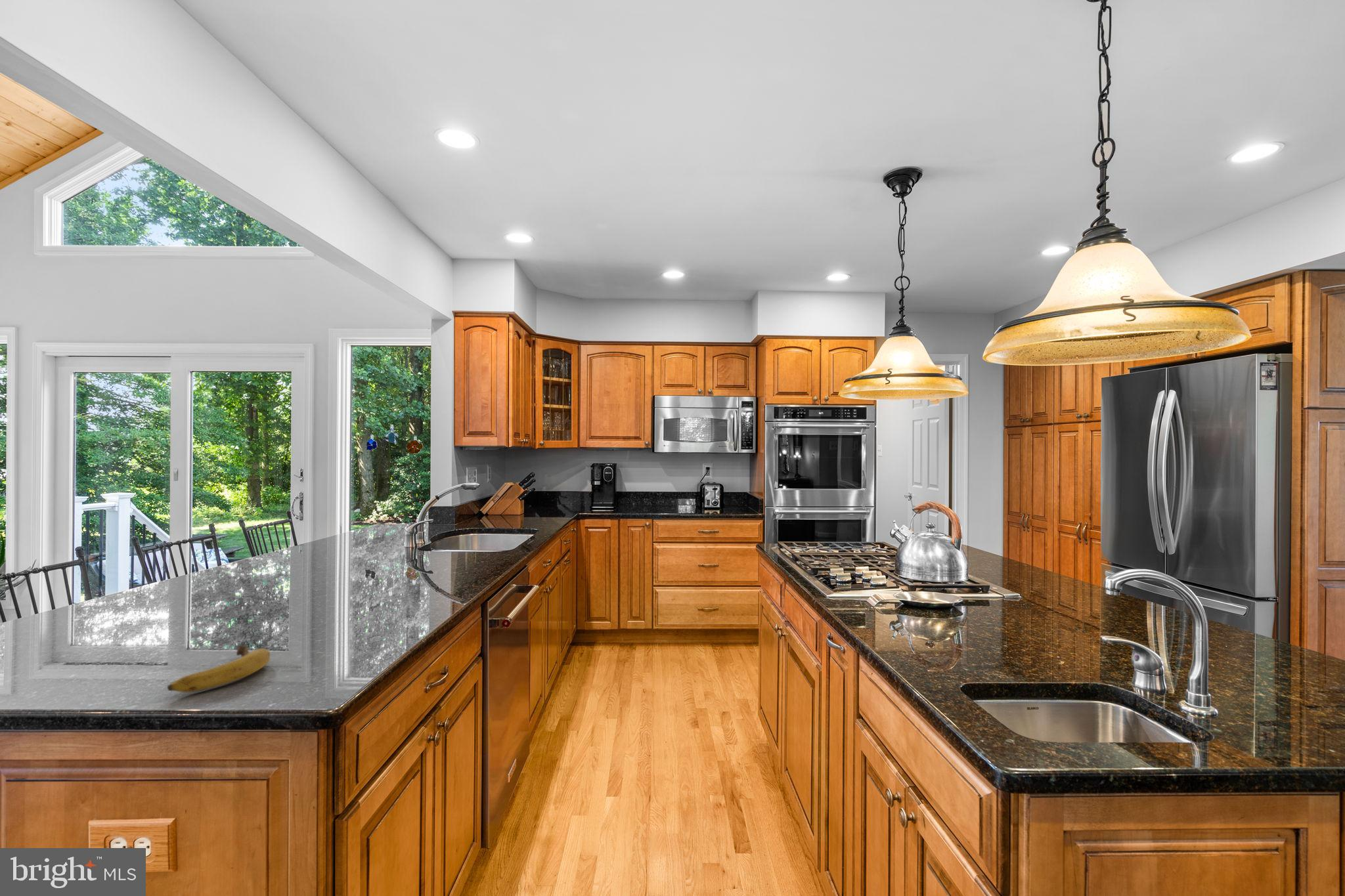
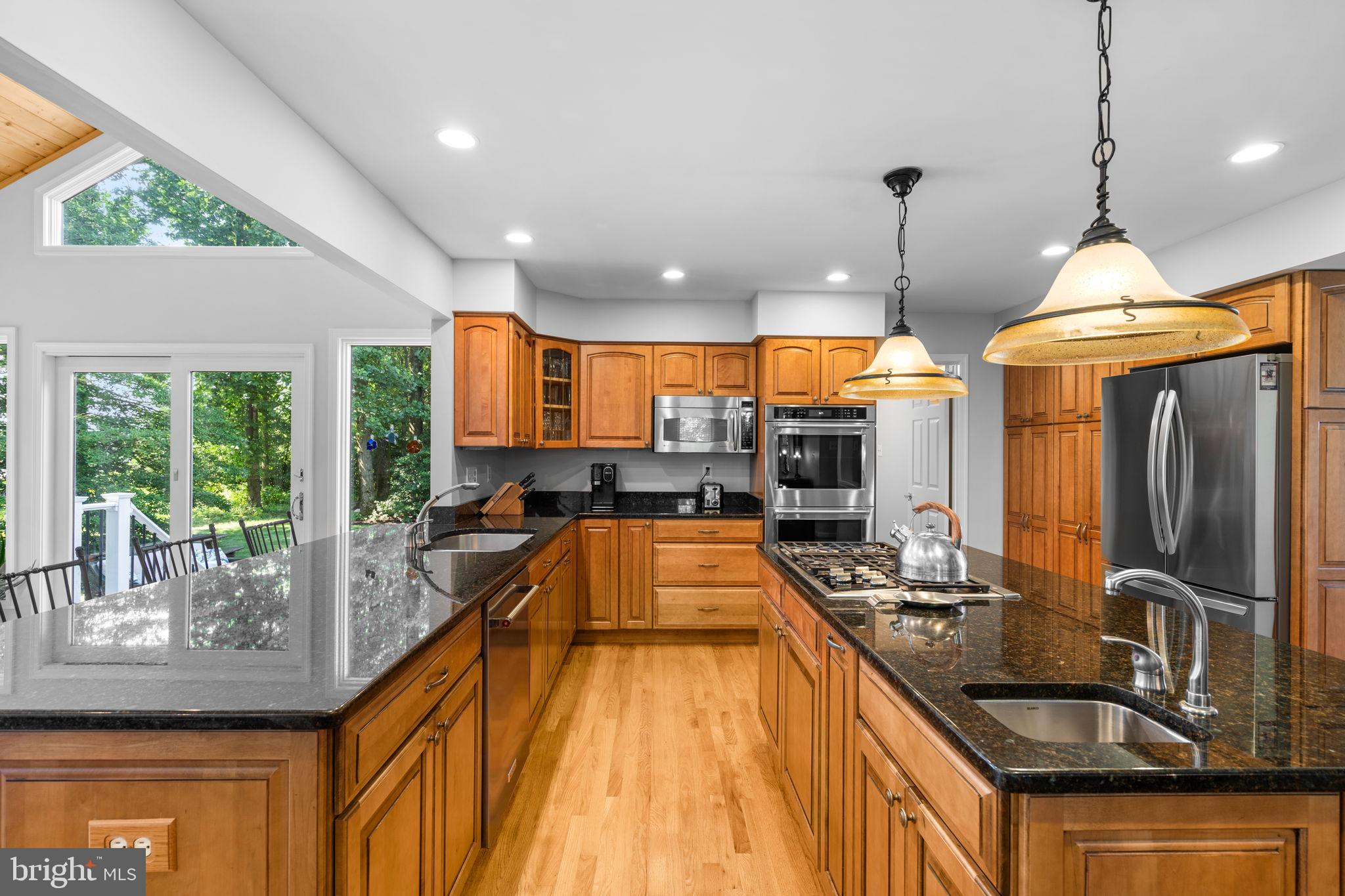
- fruit (219, 666)
